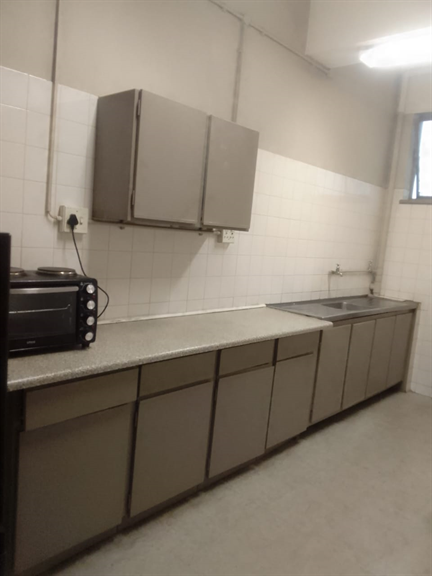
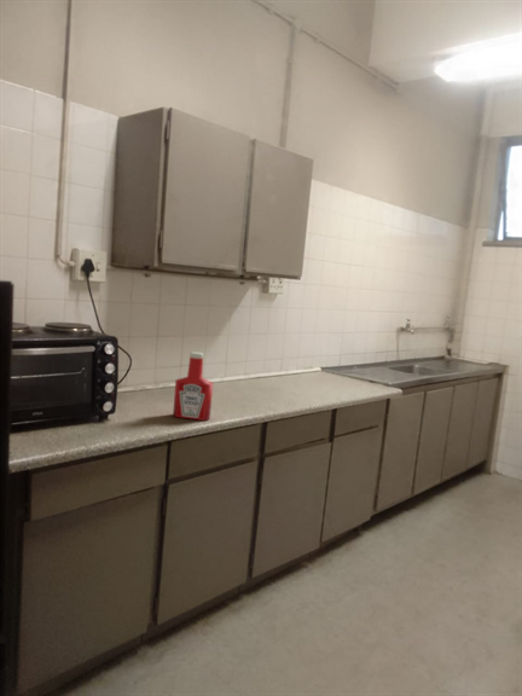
+ soap bottle (193, 384)
